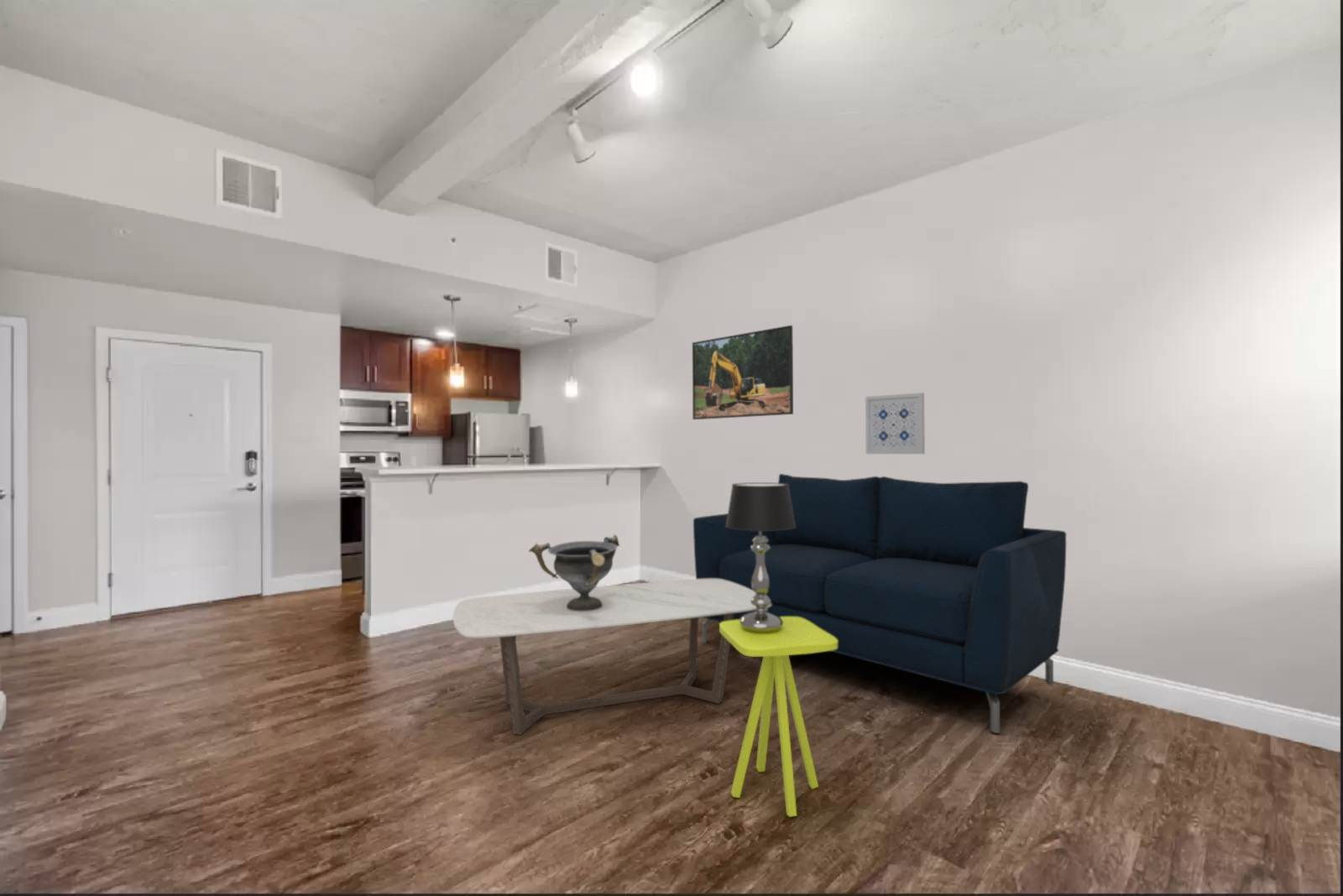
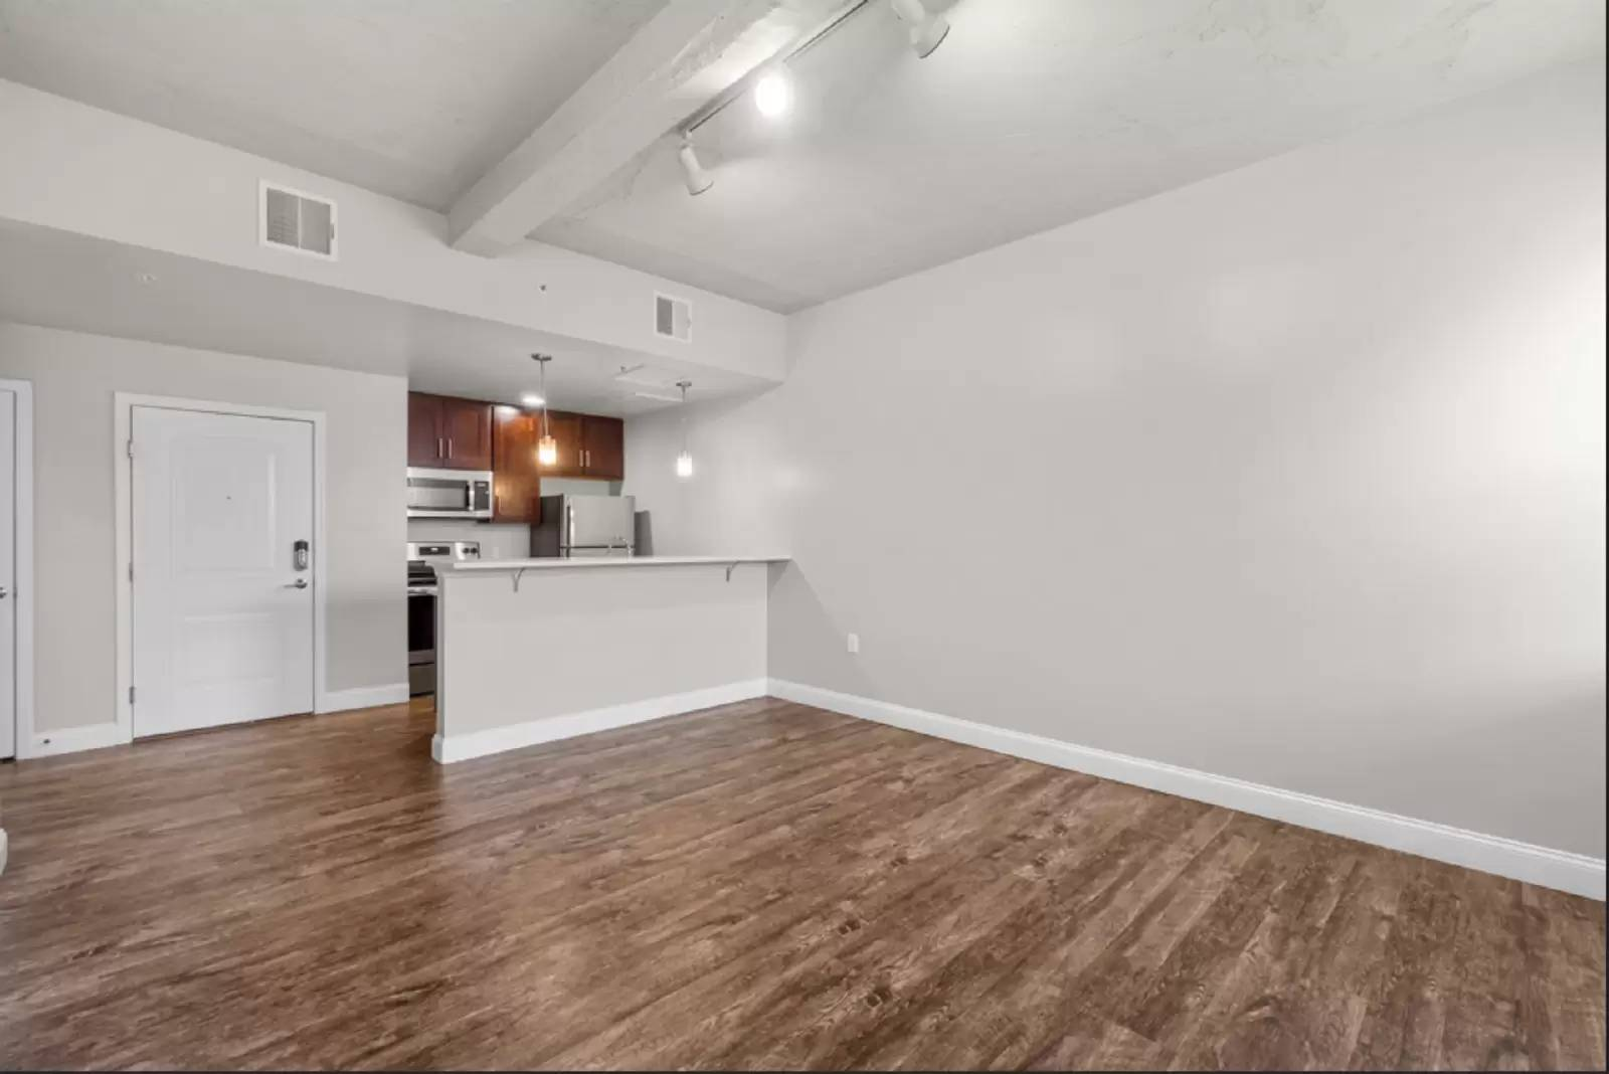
- side table (777, 711)
- decorative bowl (591, 572)
- wall art (894, 424)
- table lamp (760, 555)
- sofa (860, 569)
- coffee table (614, 626)
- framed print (739, 376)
